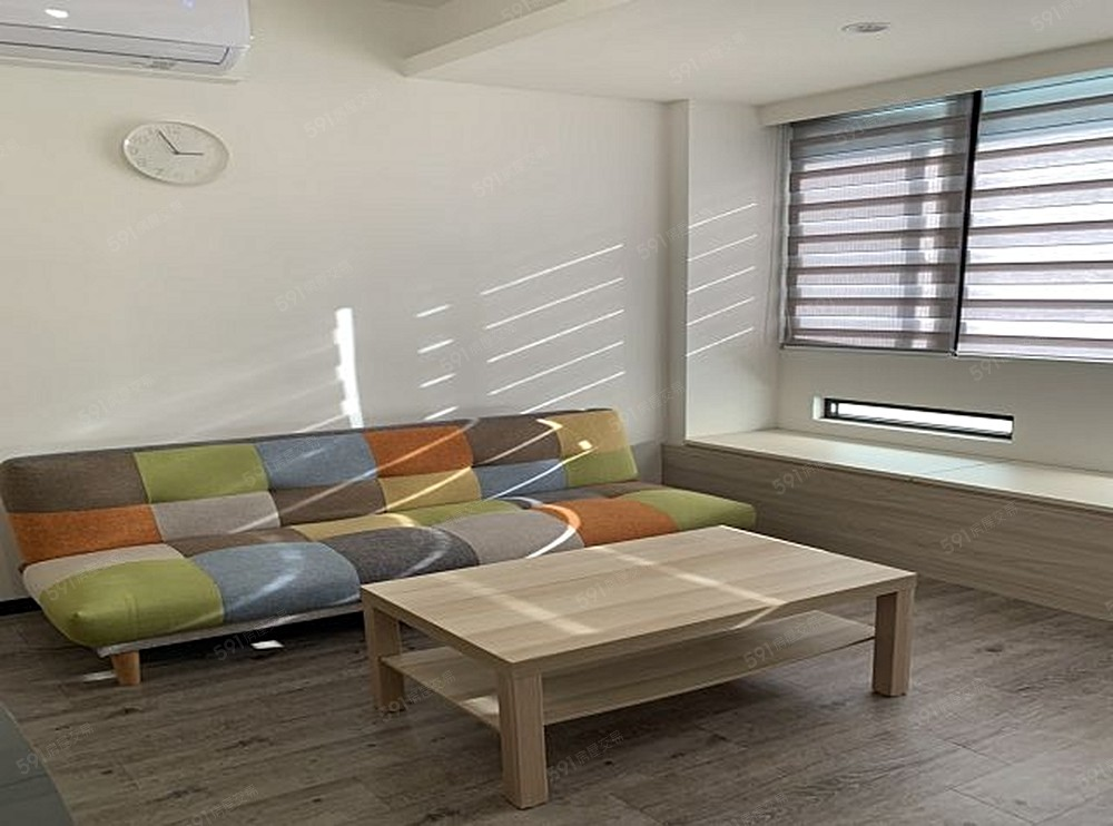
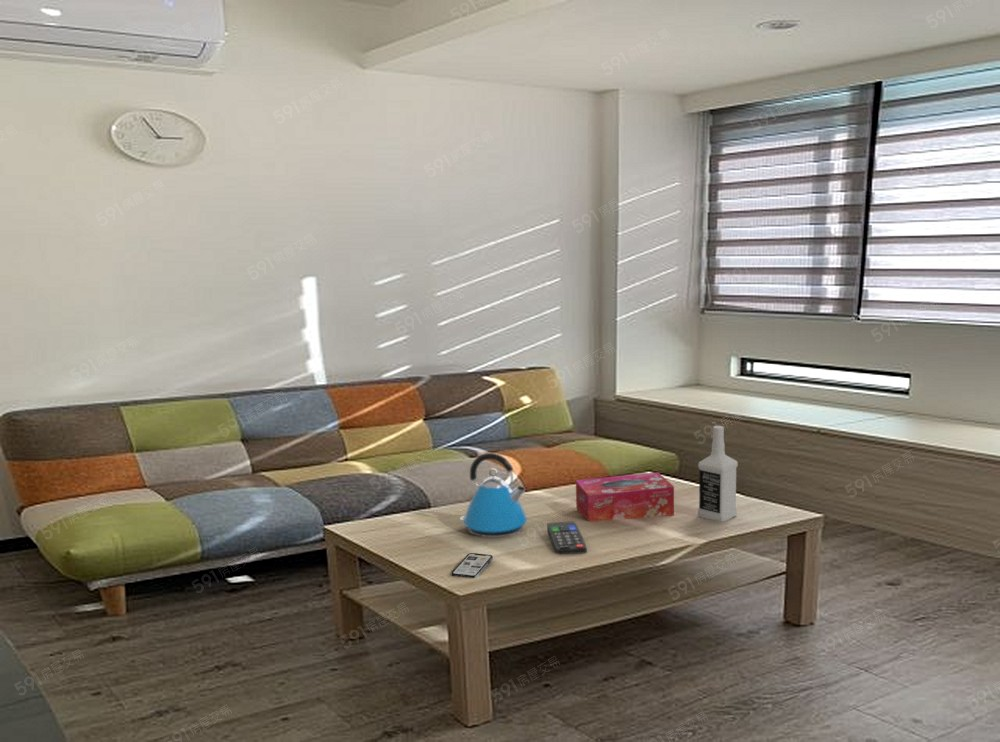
+ remote control (566, 538)
+ kettle (491, 491)
+ vodka (717, 471)
+ phone case (472, 565)
+ tissue box (624, 497)
